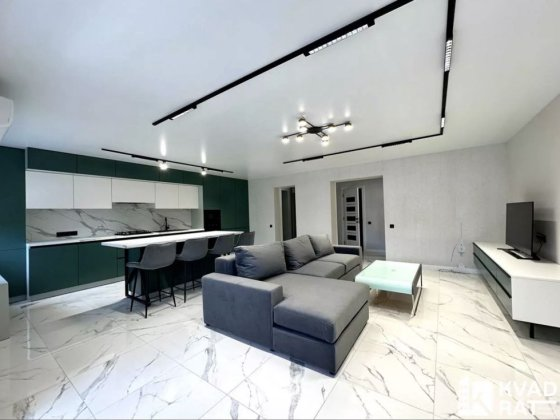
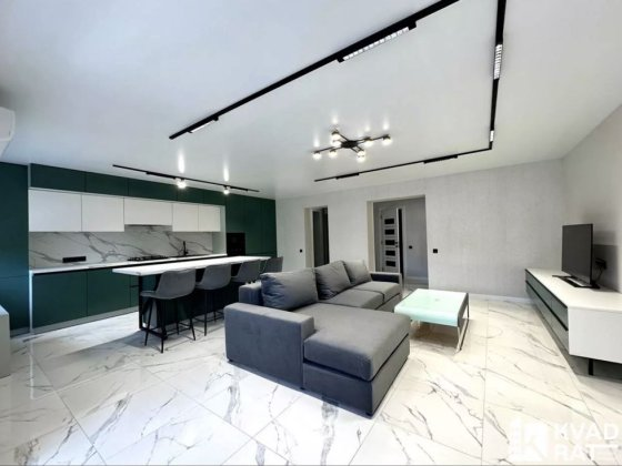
- vacuum cleaner (454, 248)
